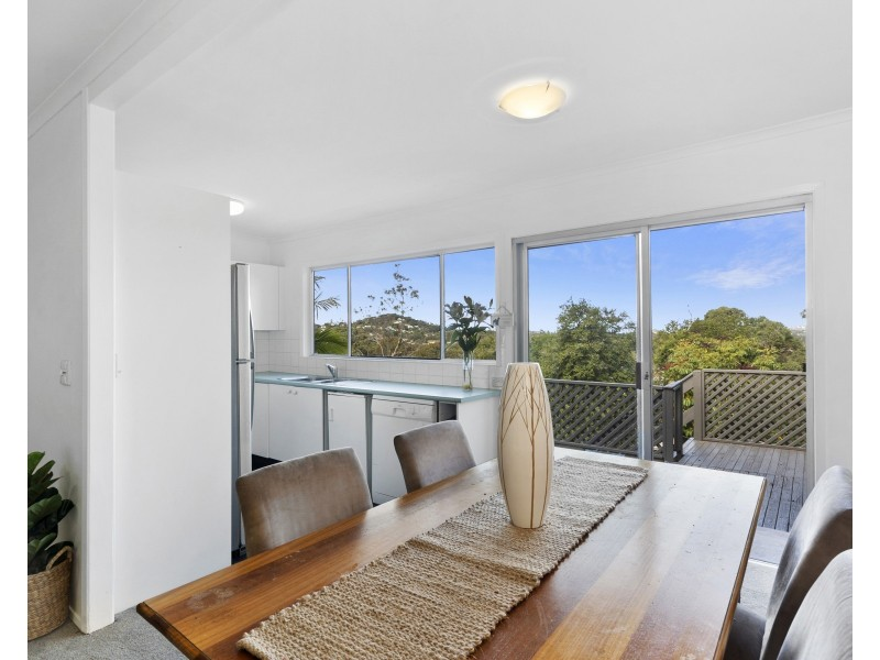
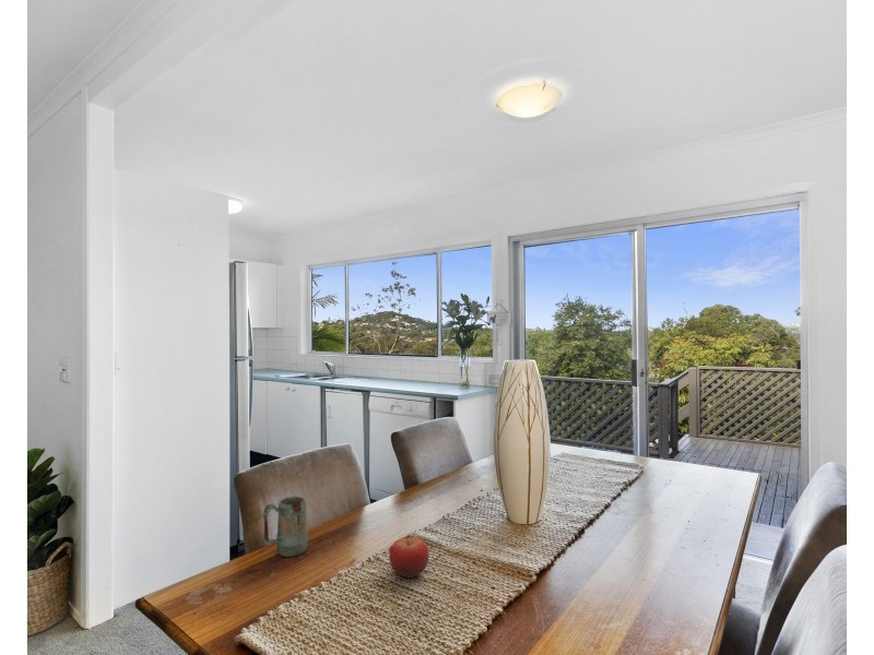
+ fruit (409, 553)
+ mug (285, 526)
